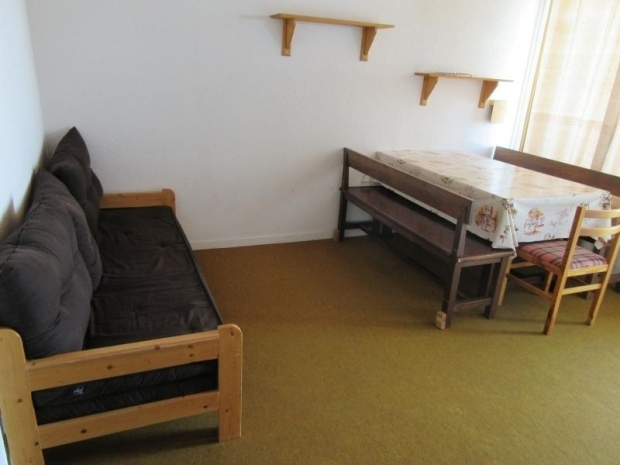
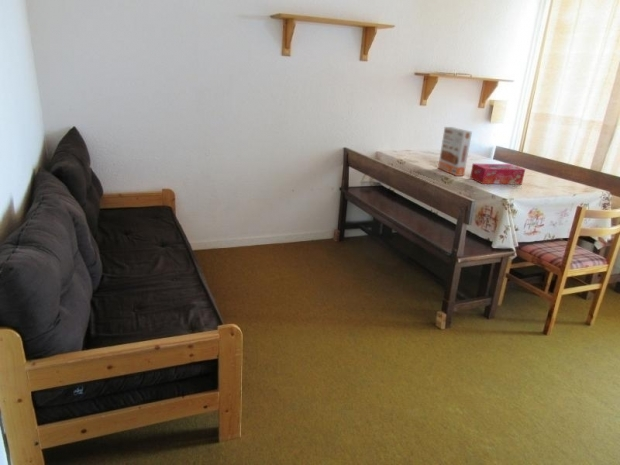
+ cereal box (454, 151)
+ tissue box (497, 173)
